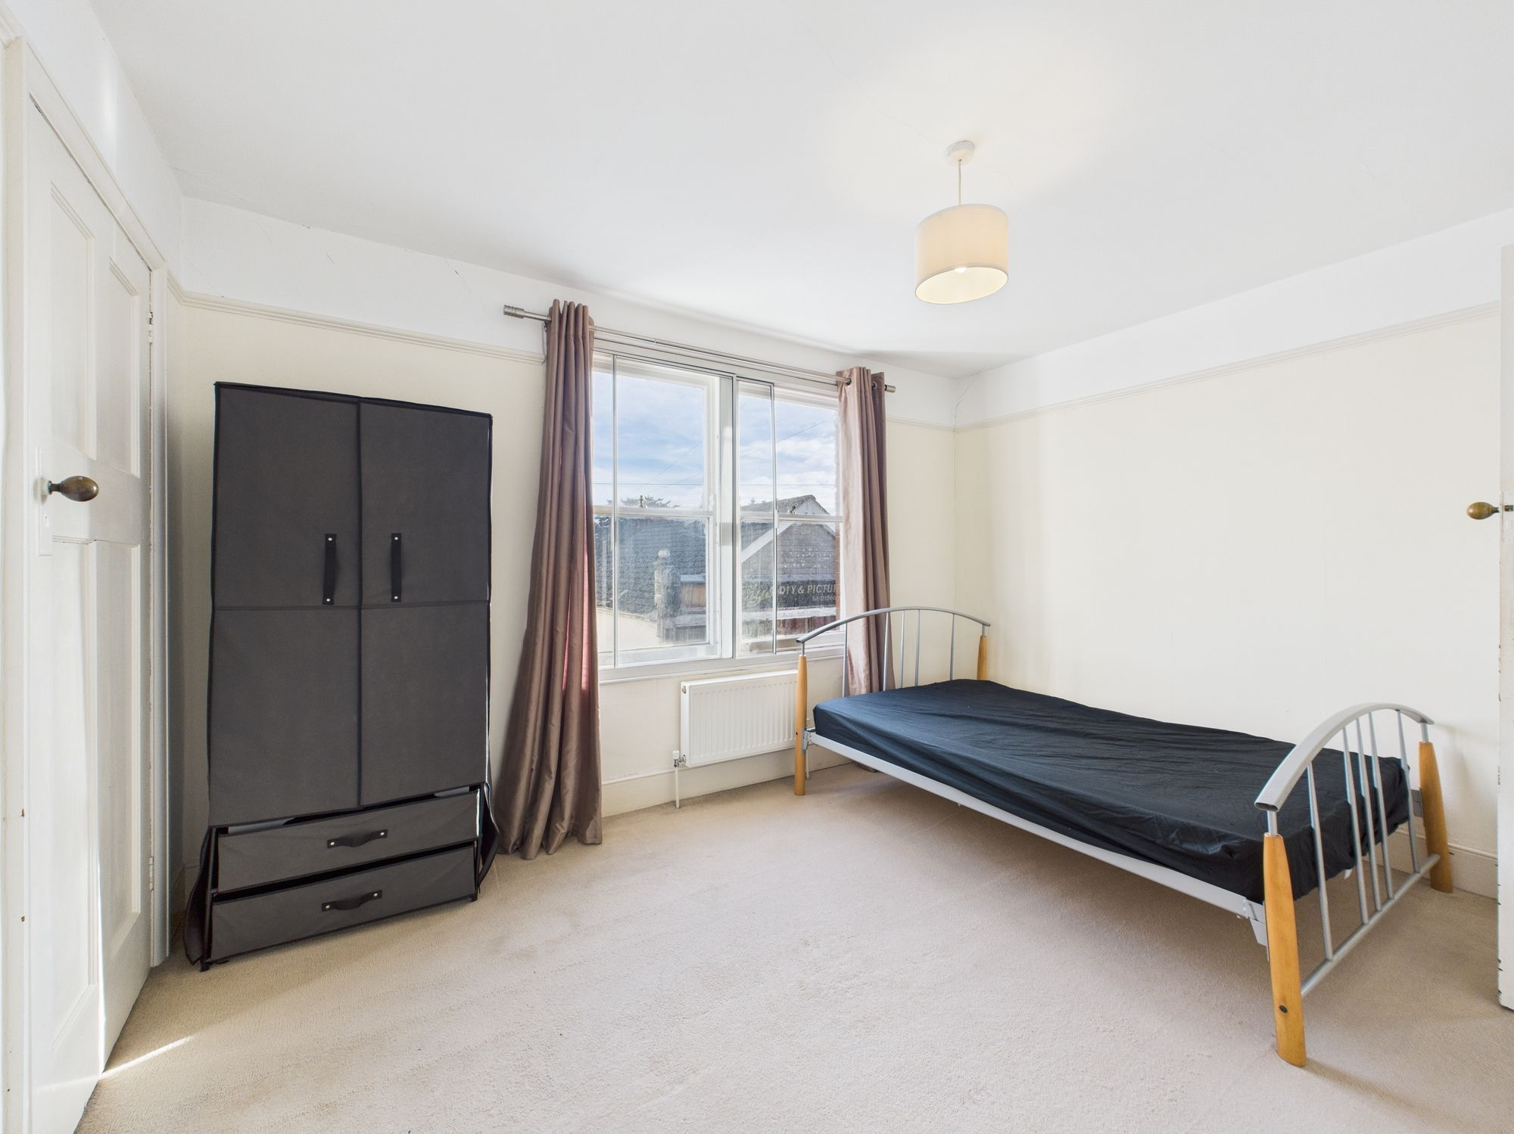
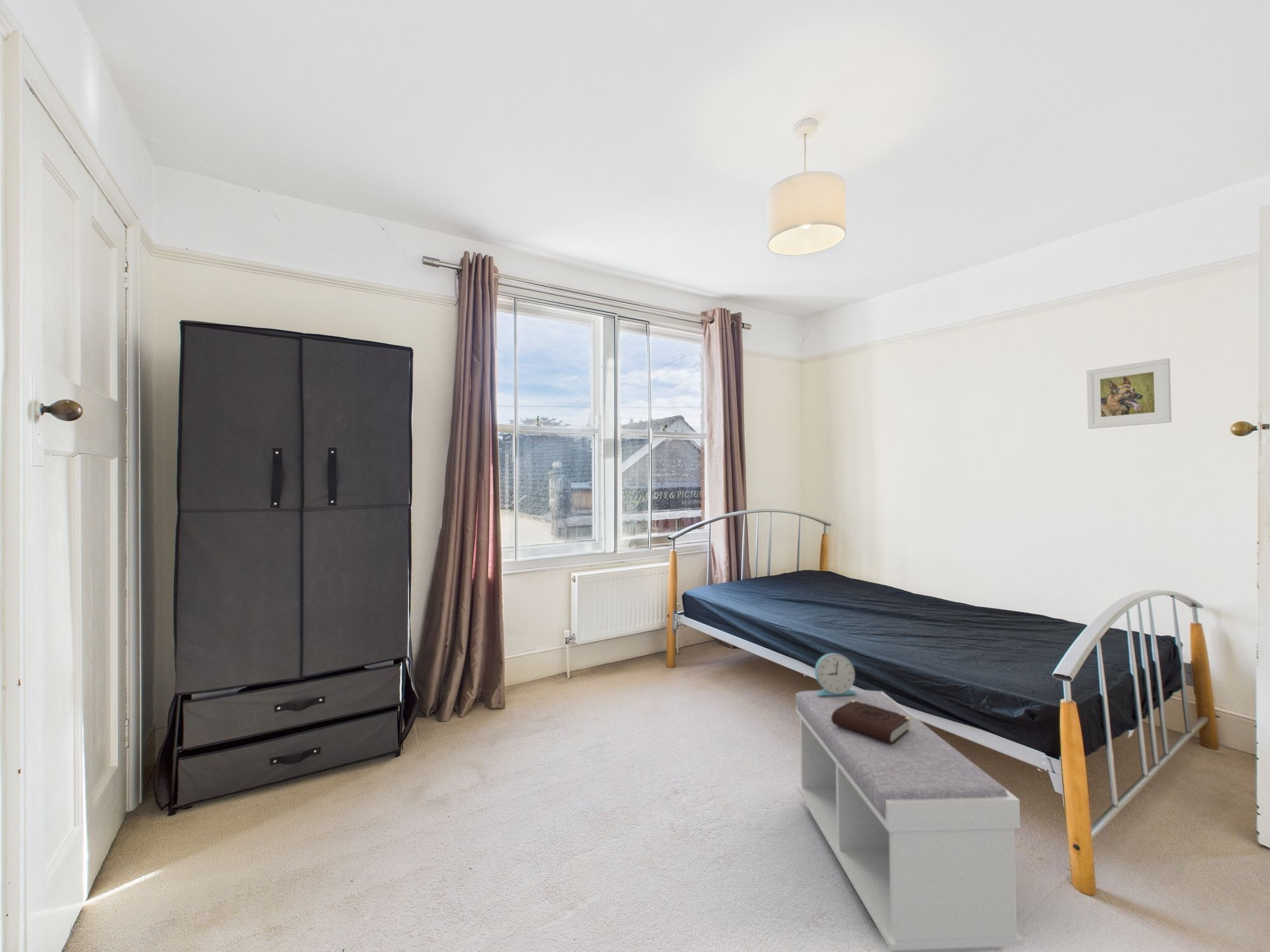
+ alarm clock (834, 673)
+ book (871, 720)
+ bench (884, 797)
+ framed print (1126, 395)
